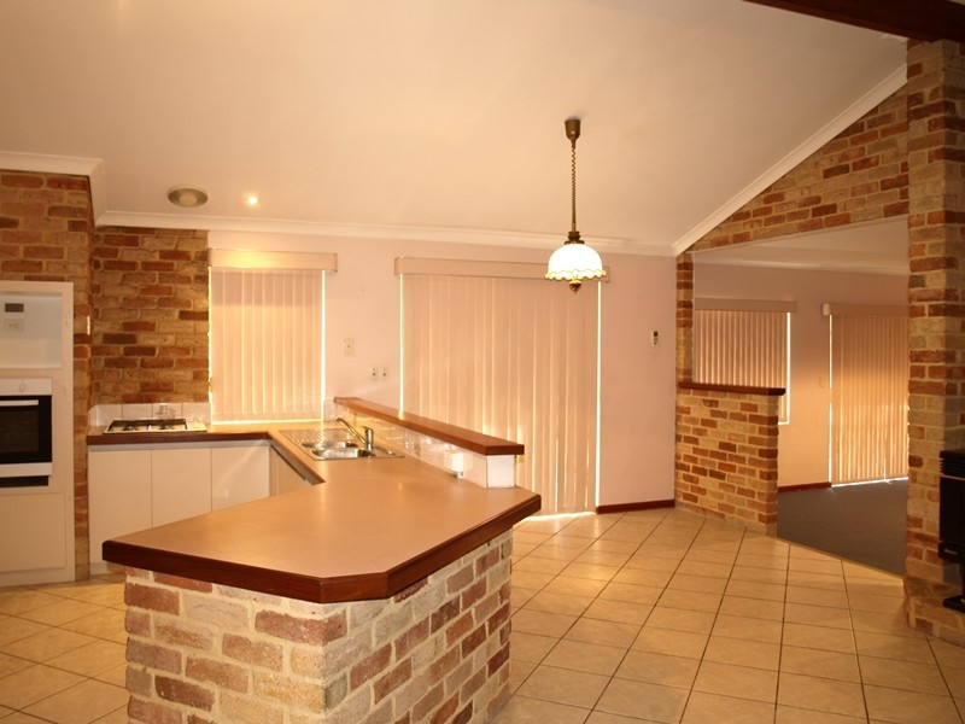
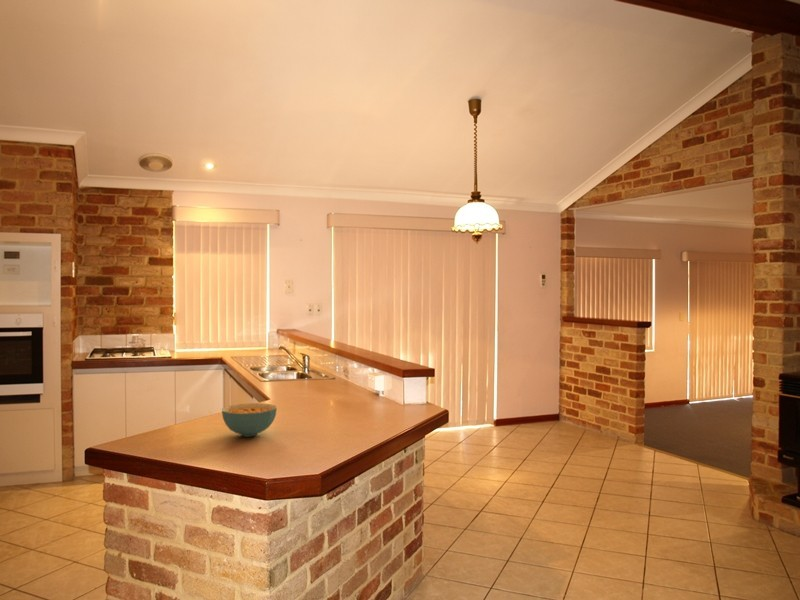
+ cereal bowl (249, 421)
